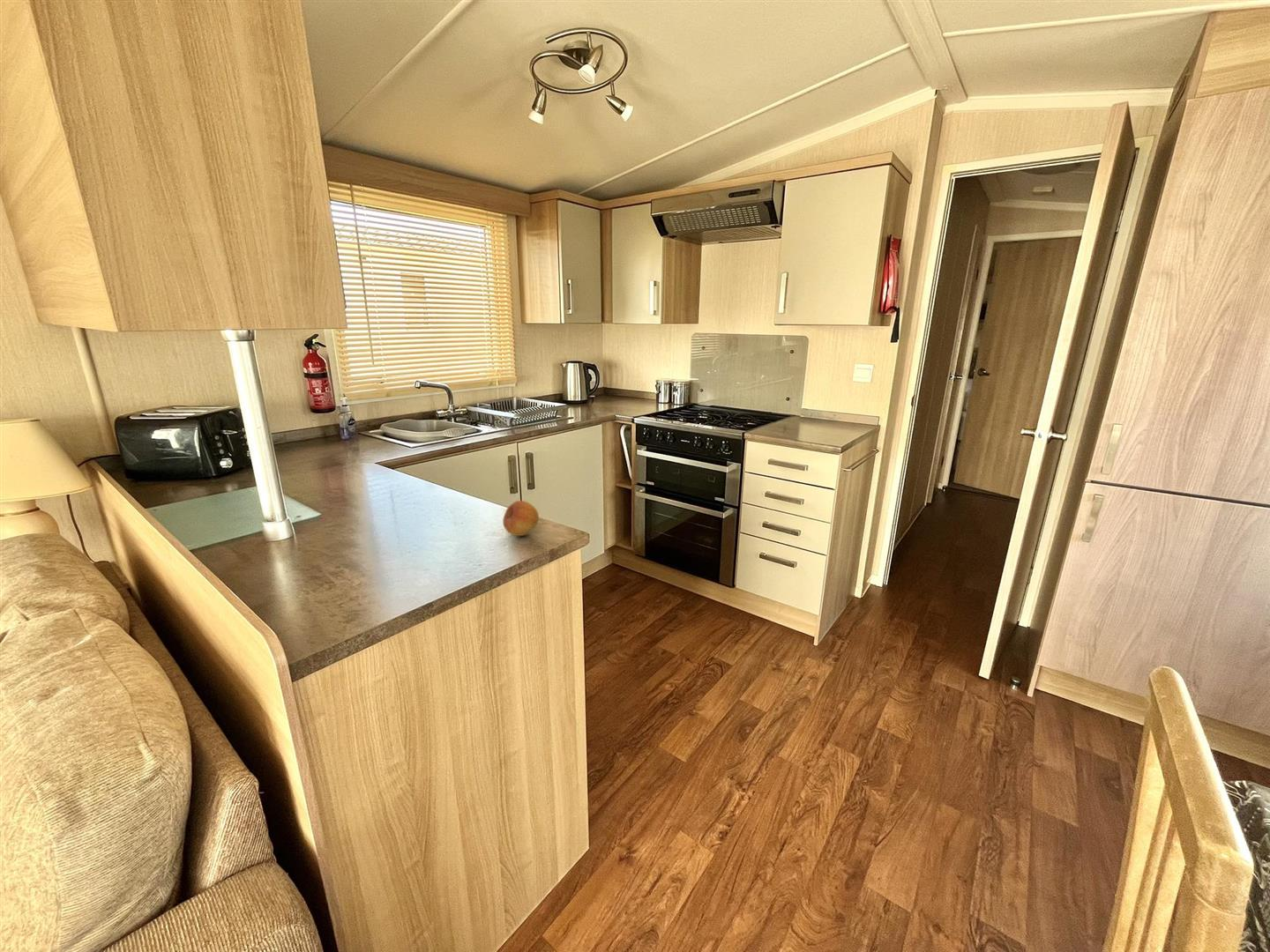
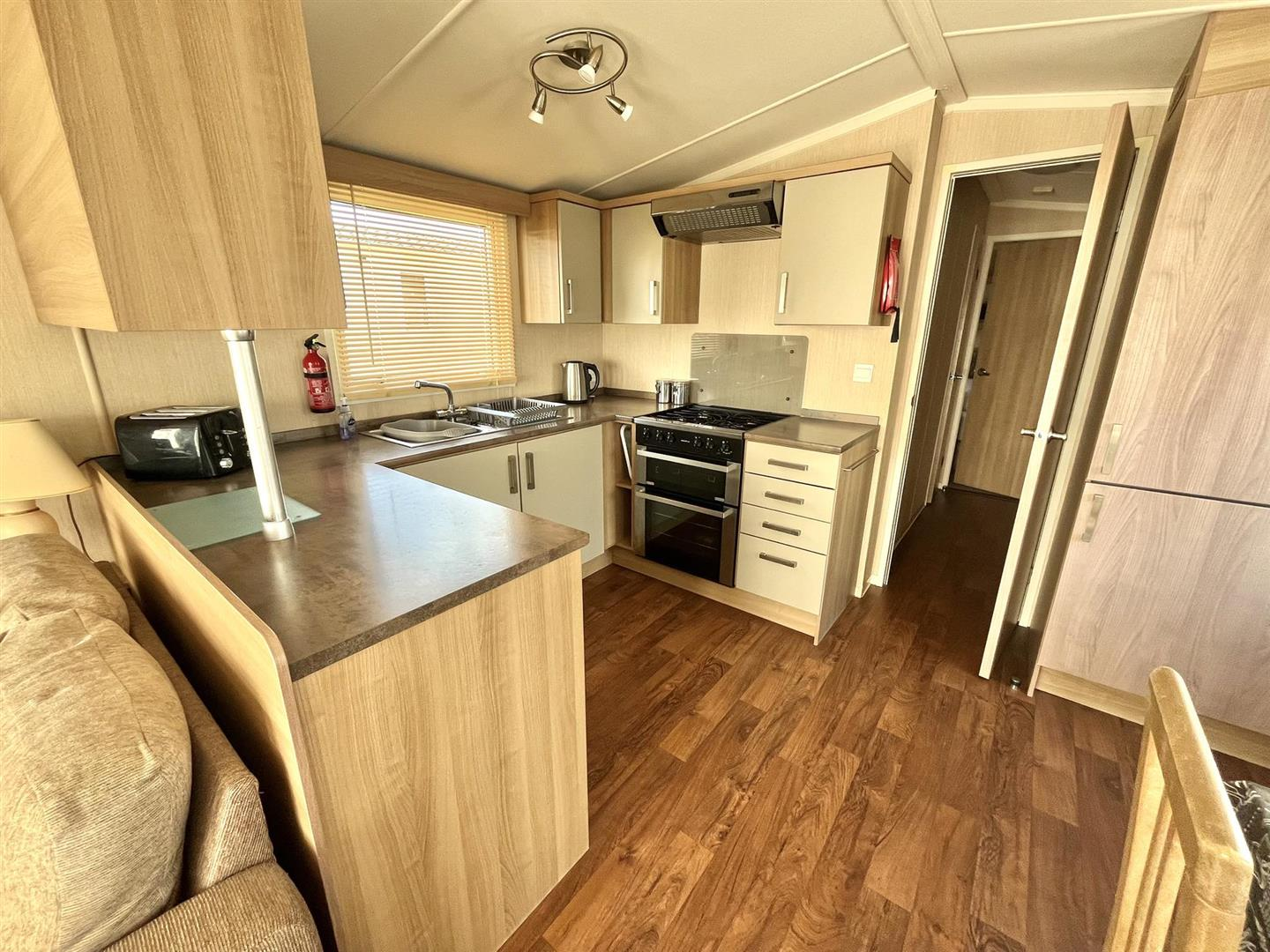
- fruit (520, 517)
